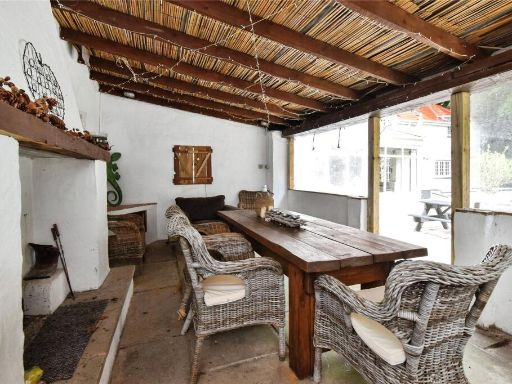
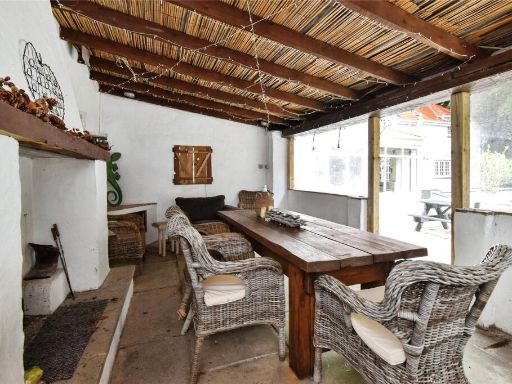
+ side table (164, 237)
